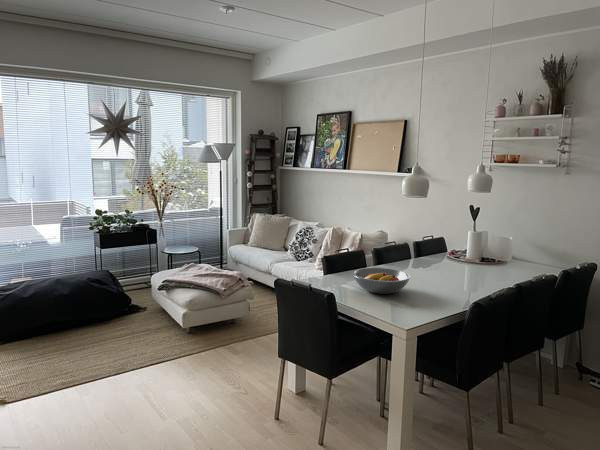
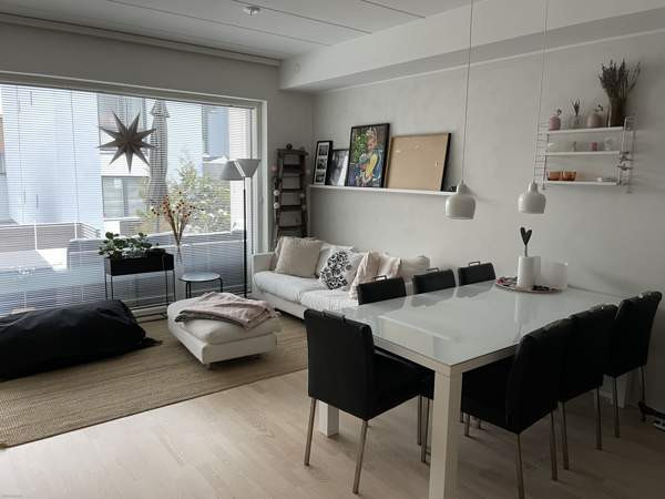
- fruit bowl (380, 280)
